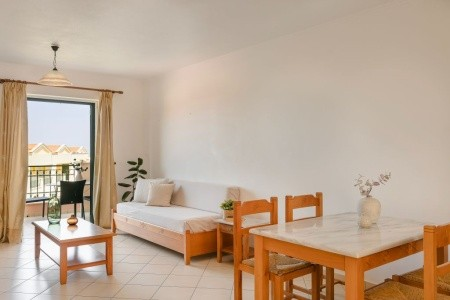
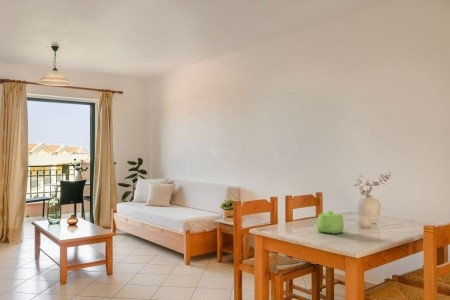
+ teapot (329, 221)
